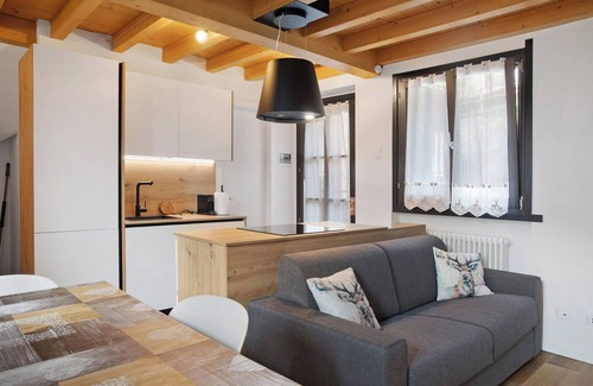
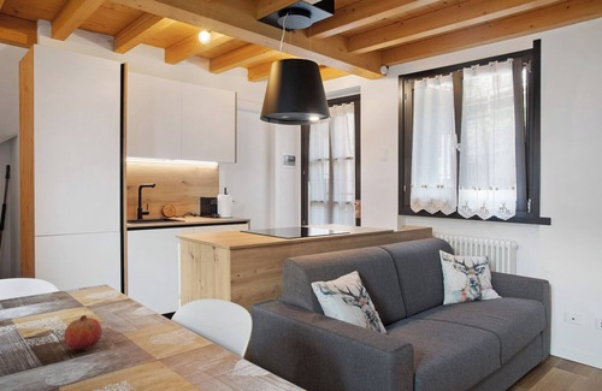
+ fruit (83, 332)
